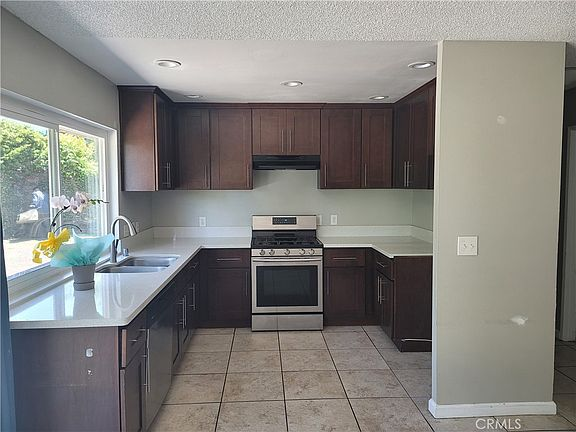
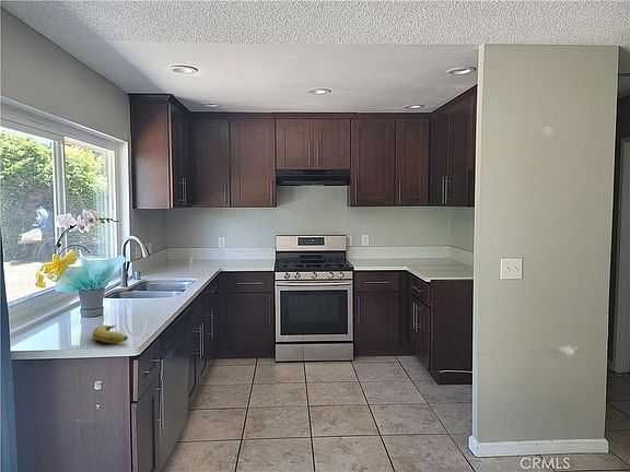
+ banana (112, 332)
